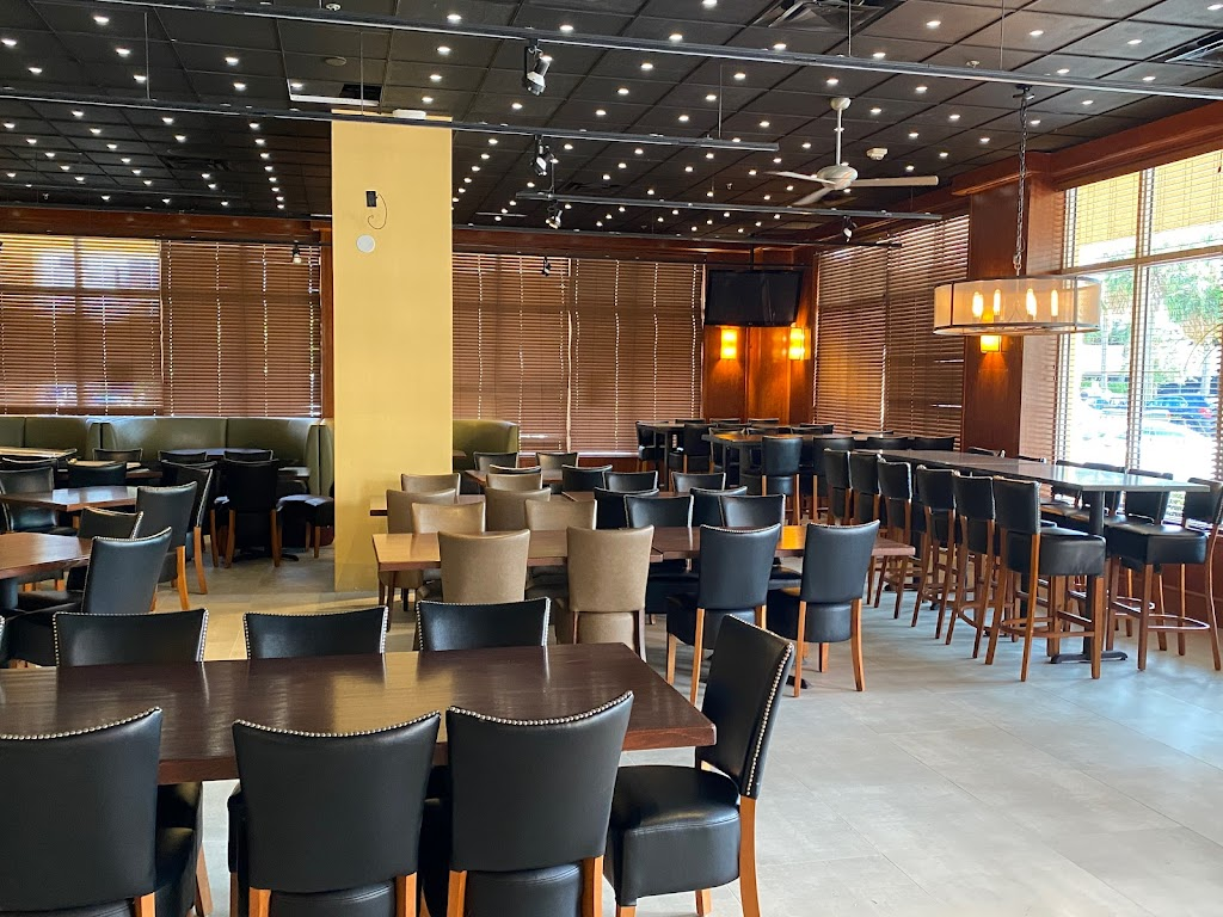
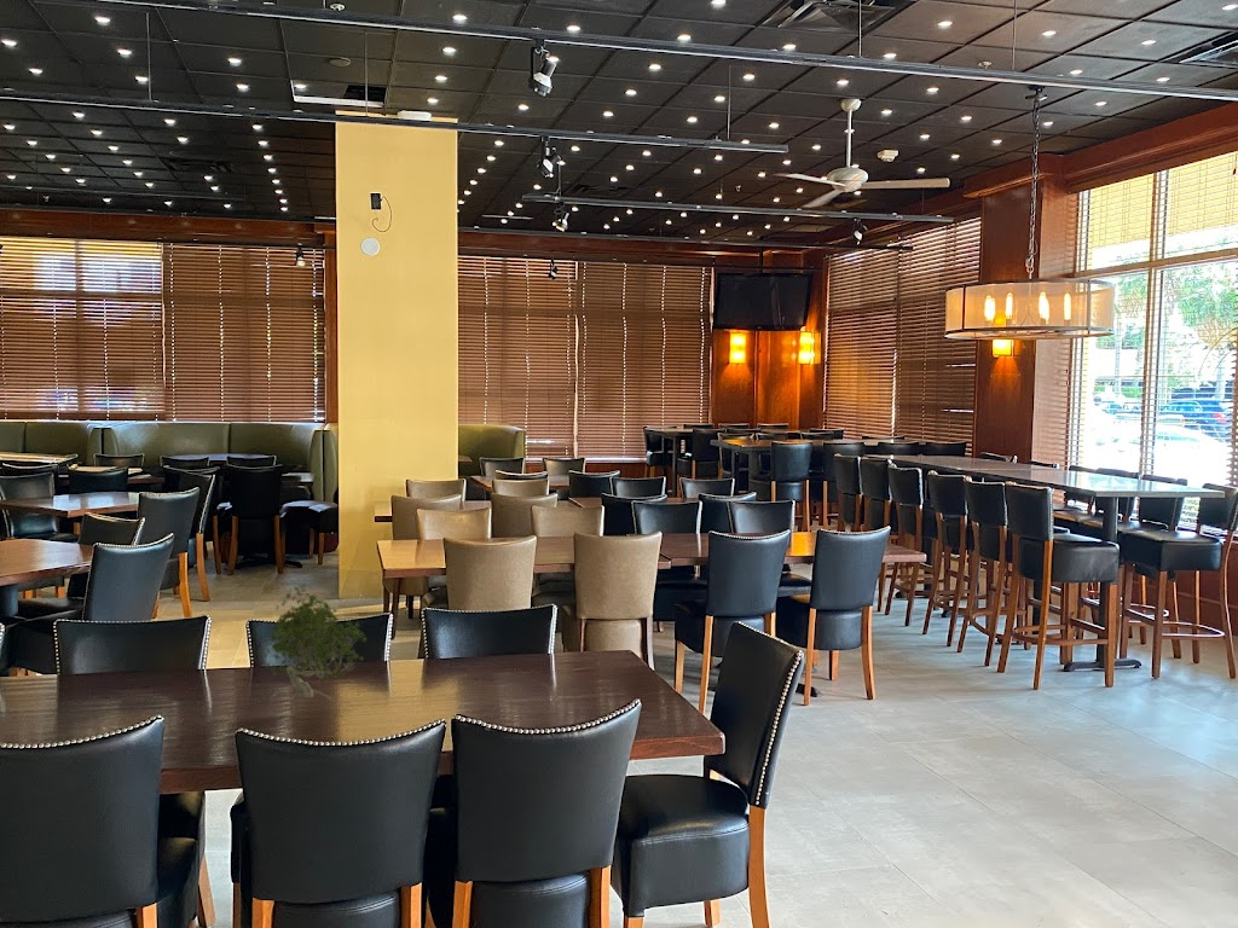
+ plant (312, 644)
